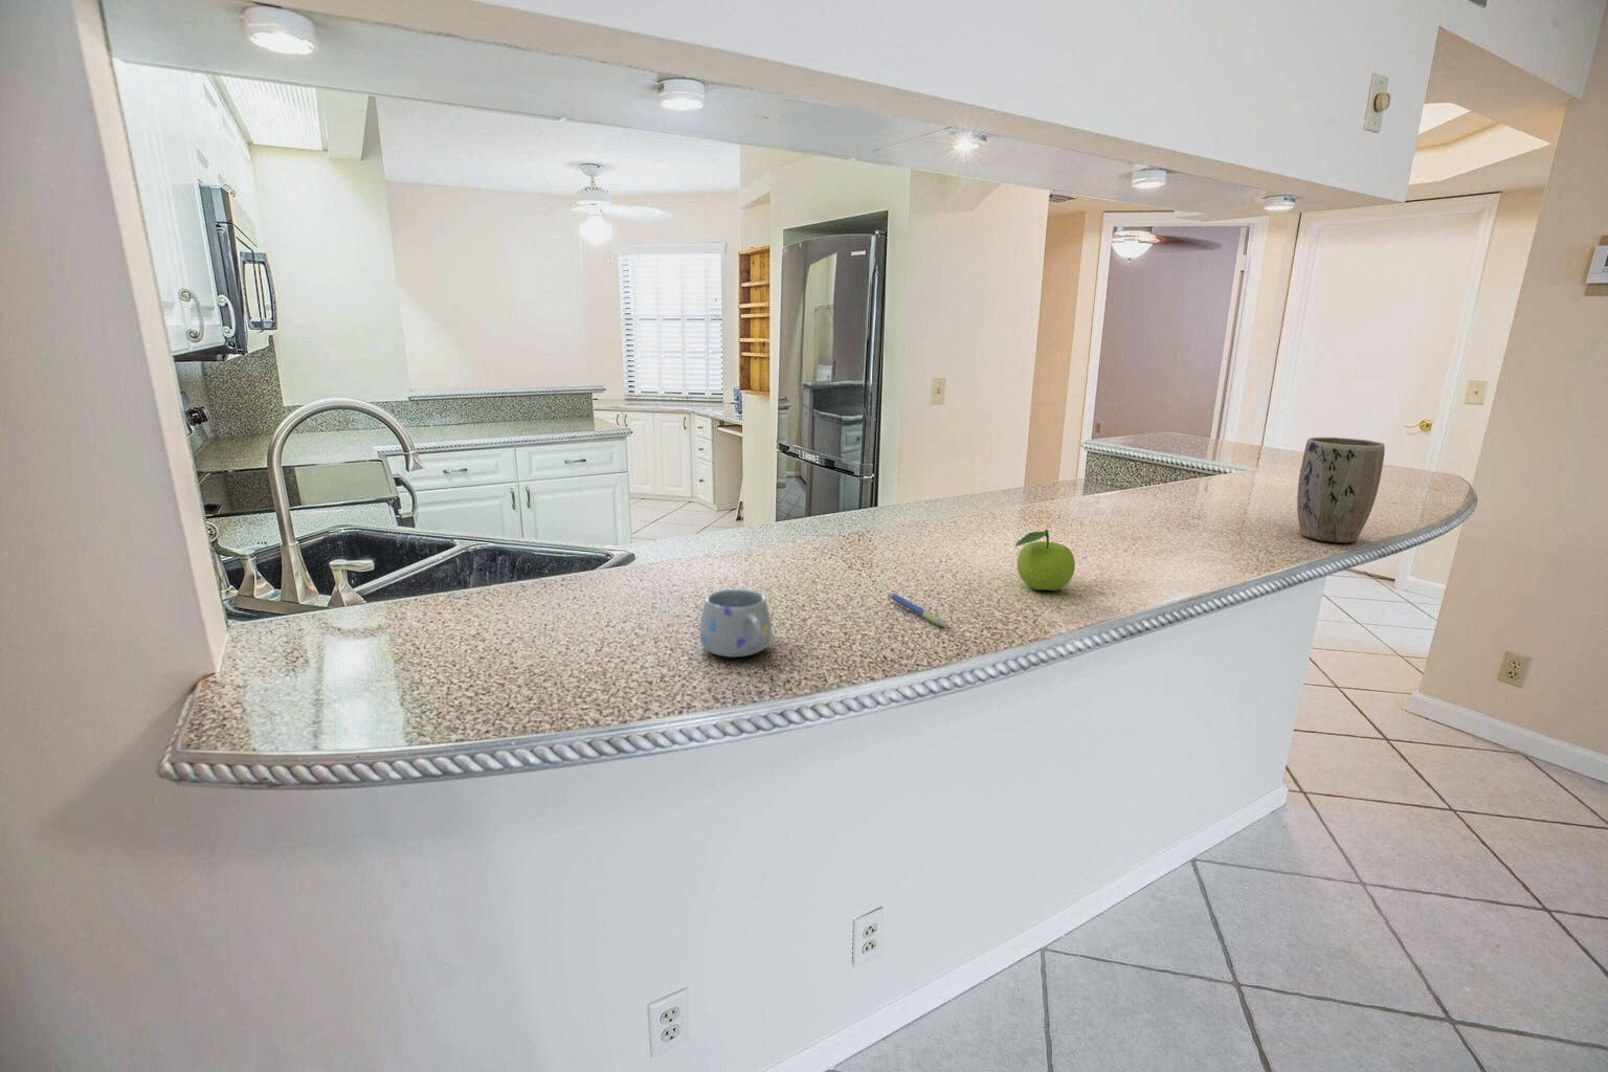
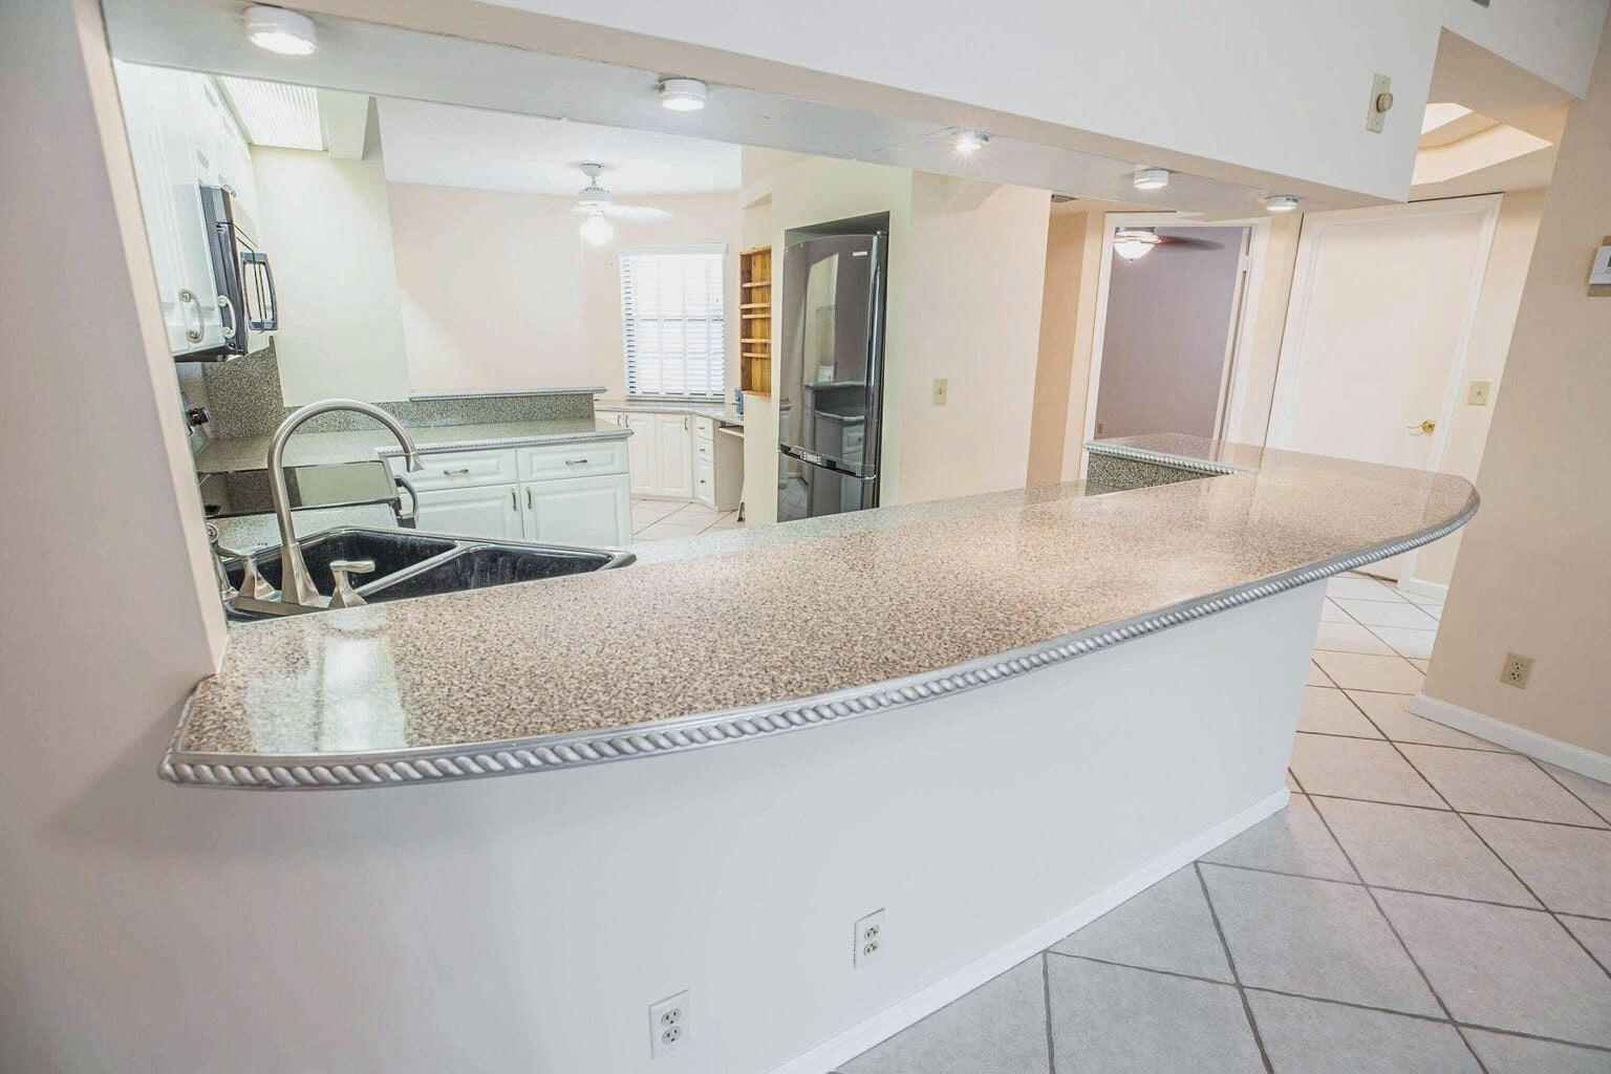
- plant pot (1335, 489)
- fruit (1038, 559)
- pen (916, 609)
- mug (741, 627)
